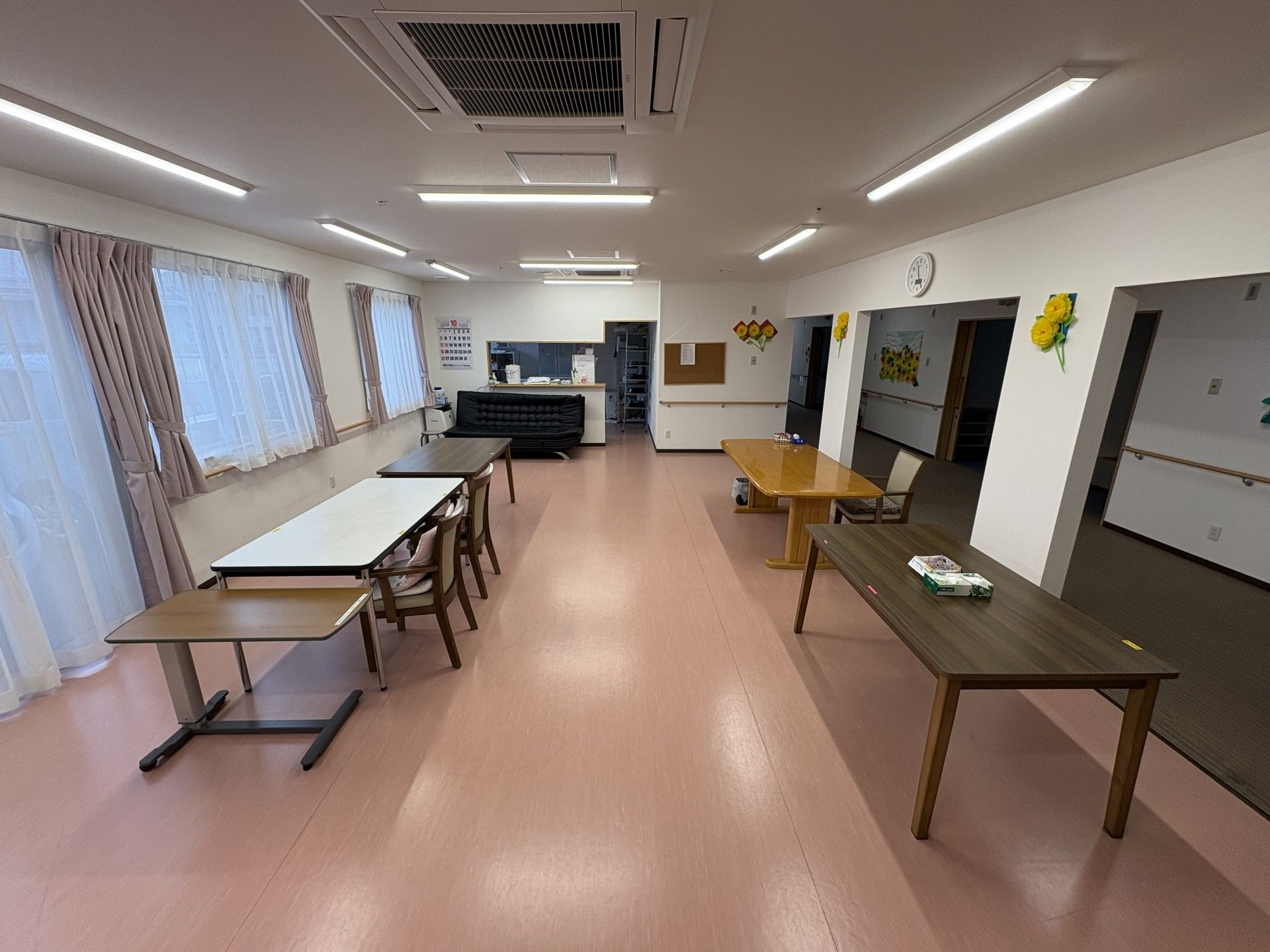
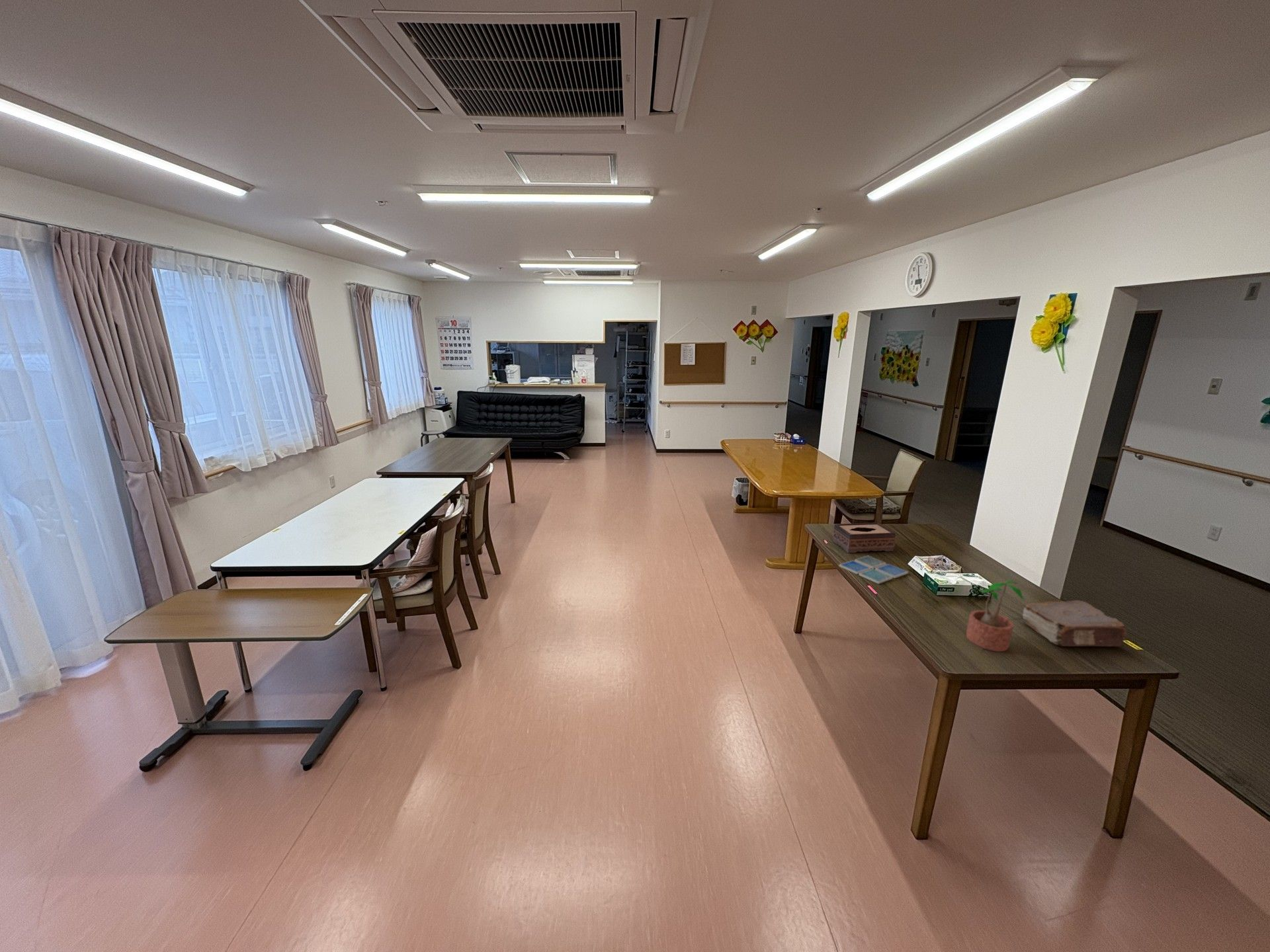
+ tissue box (863, 537)
+ book (1072, 622)
+ drink coaster (872, 569)
+ potted plant (997, 612)
